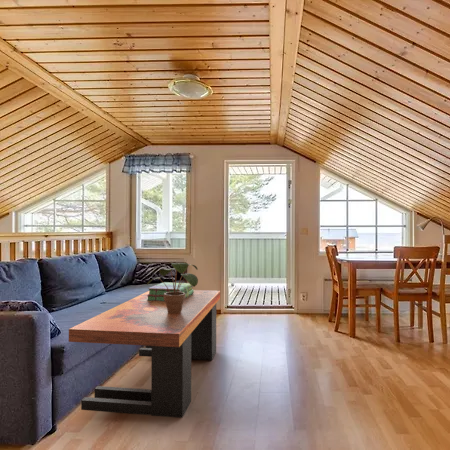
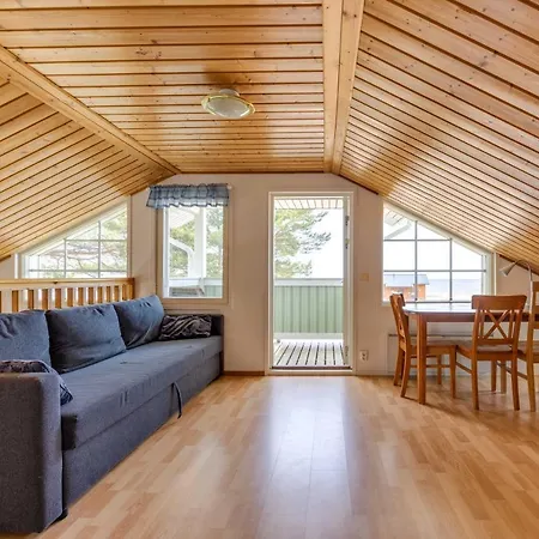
- potted plant (173, 286)
- coffee table (161, 340)
- stack of books (171, 291)
